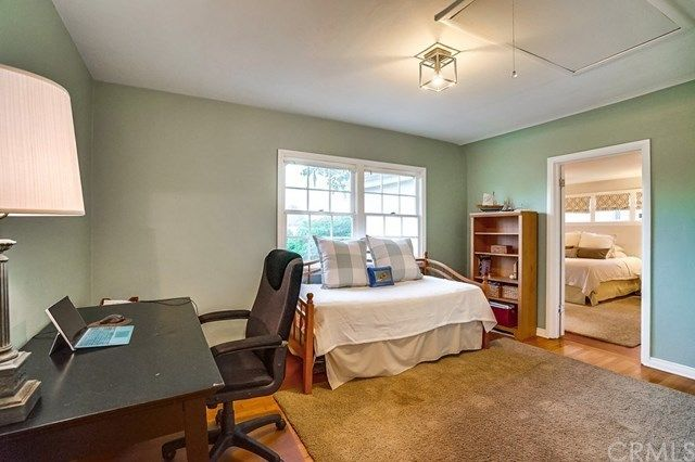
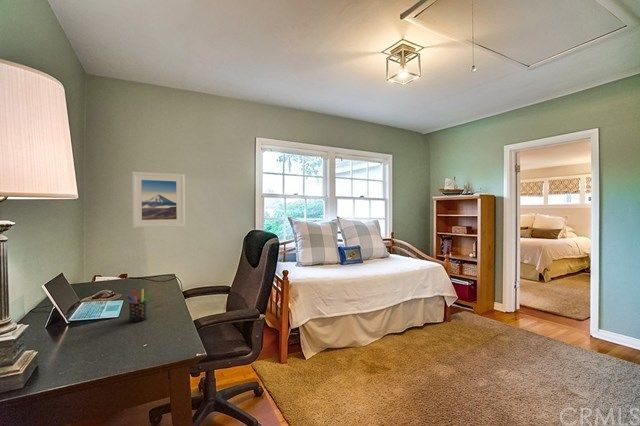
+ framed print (159, 200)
+ pen holder (139, 303)
